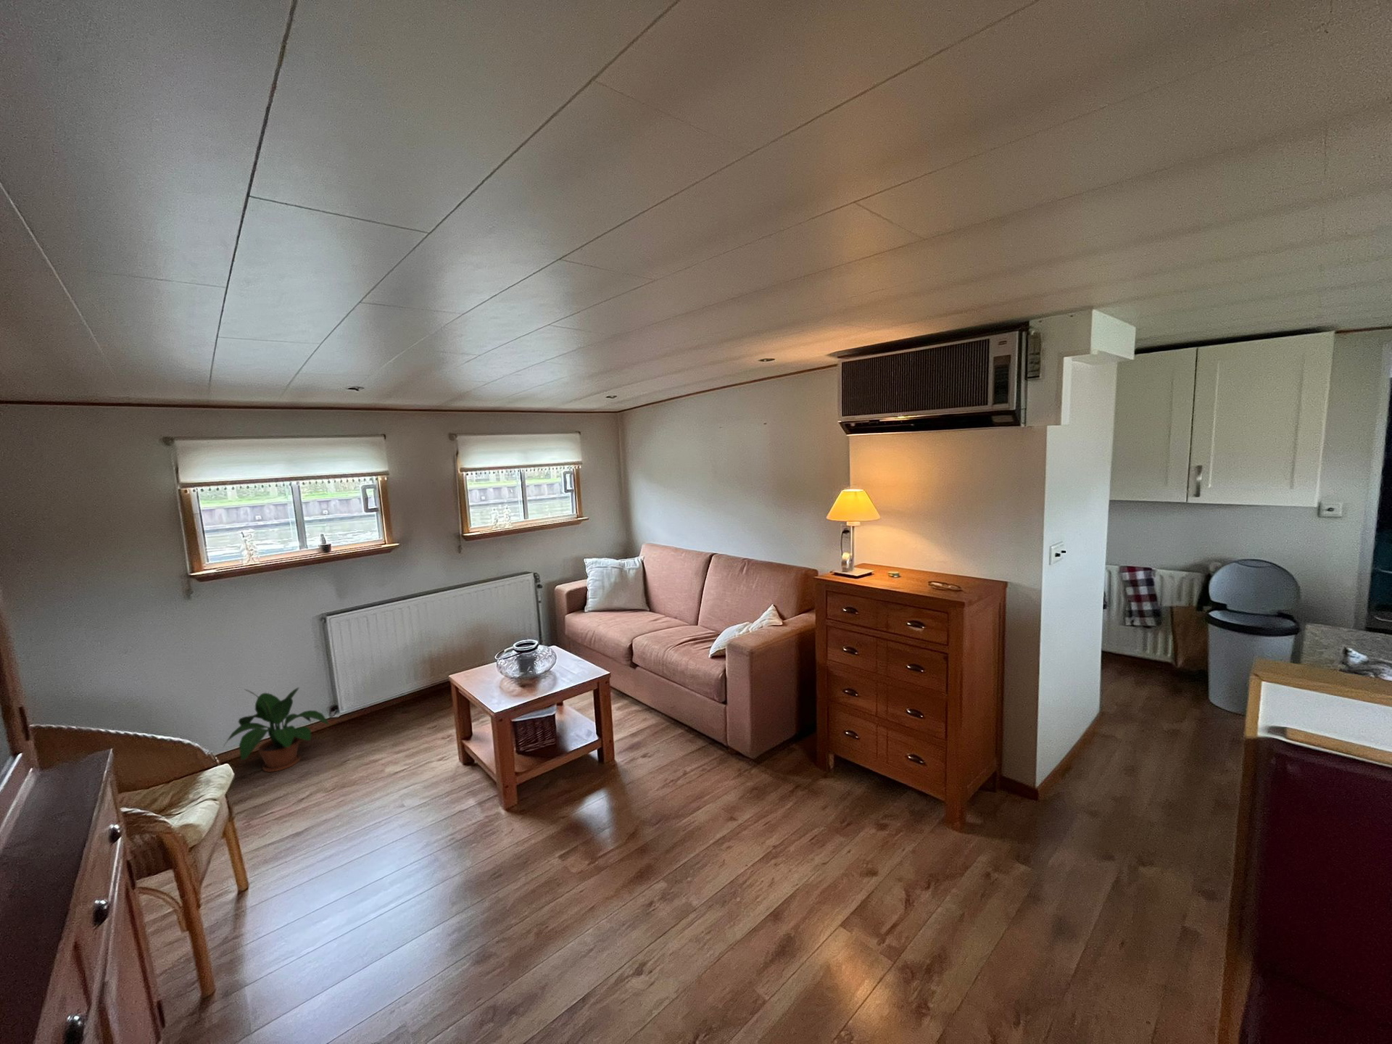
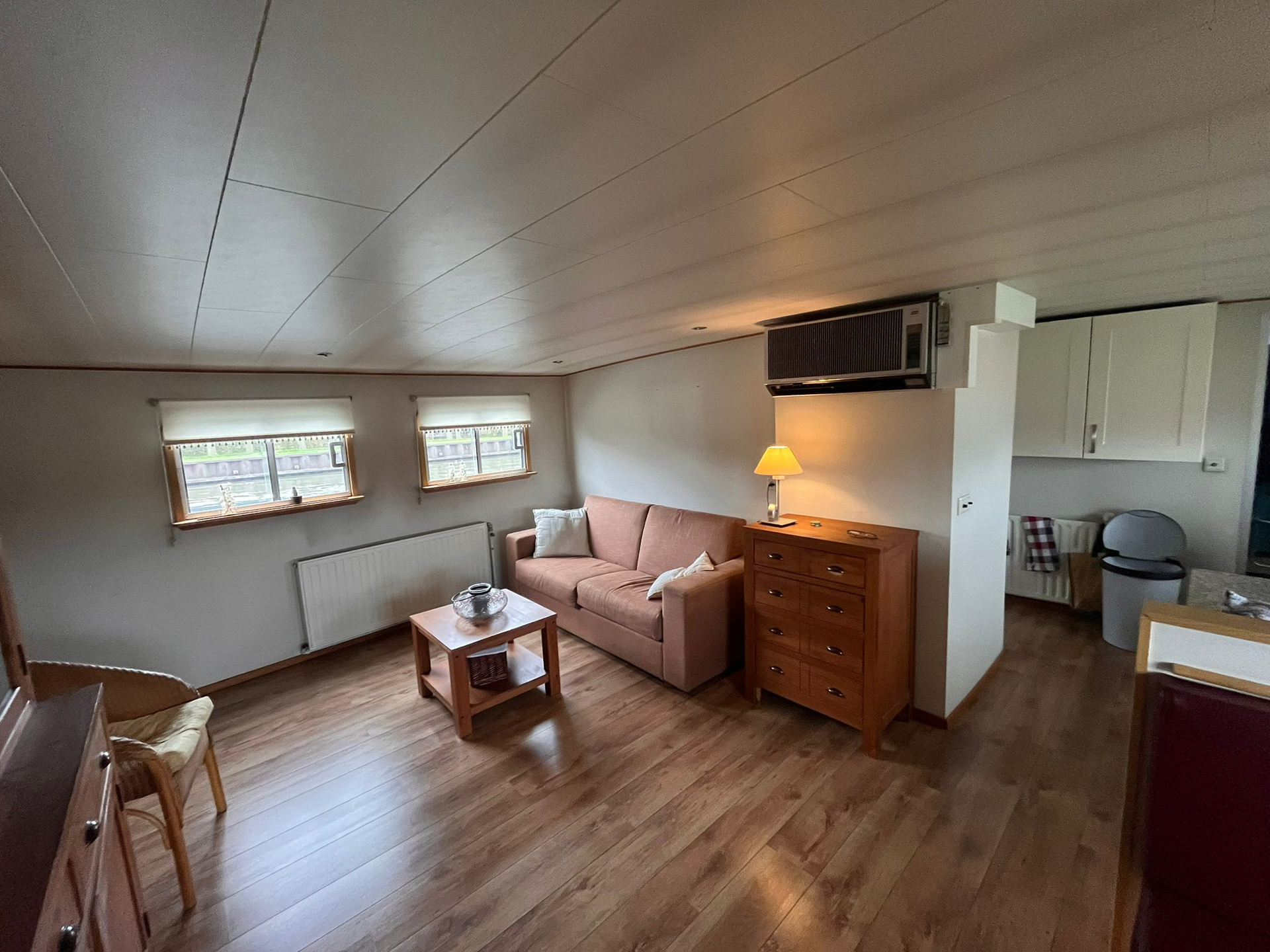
- potted plant (275, 722)
